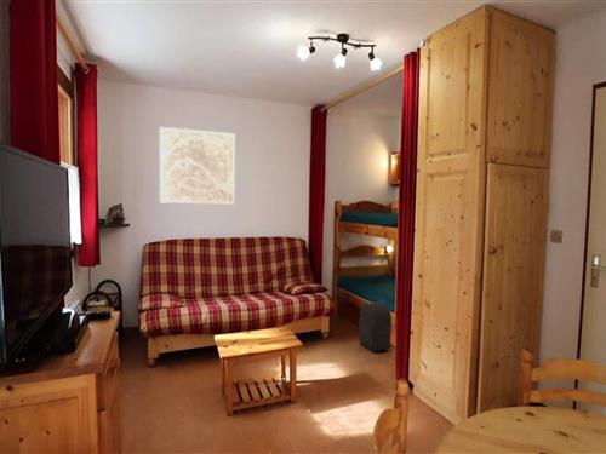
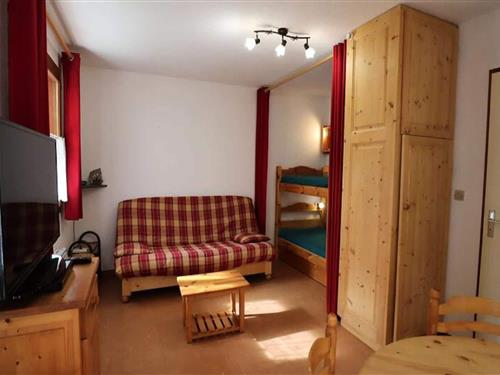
- backpack (375, 323)
- wall art (198, 167)
